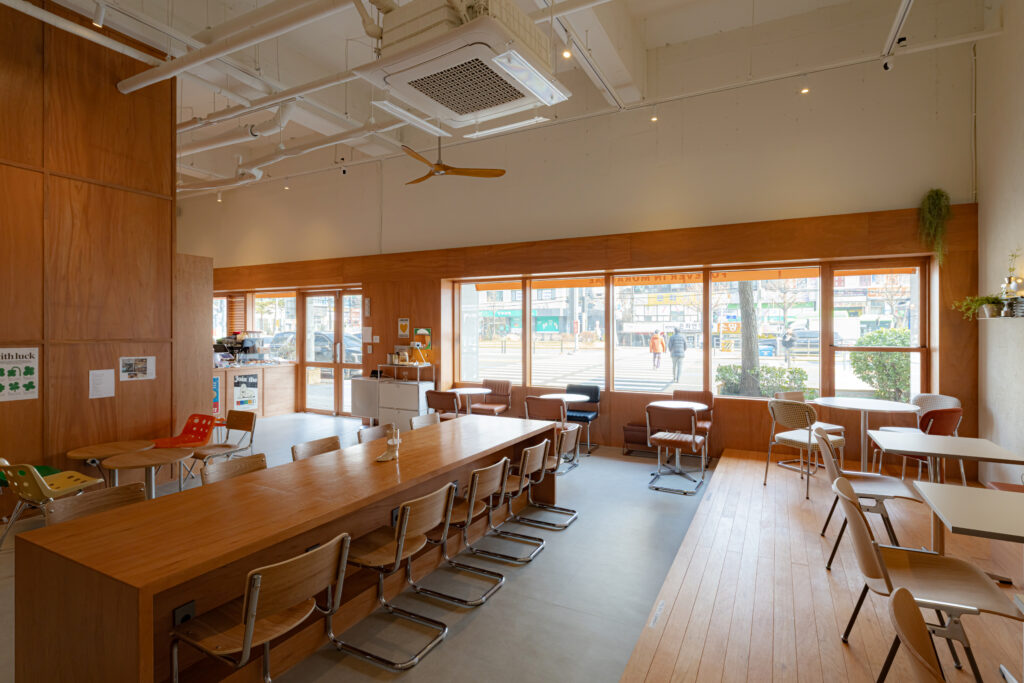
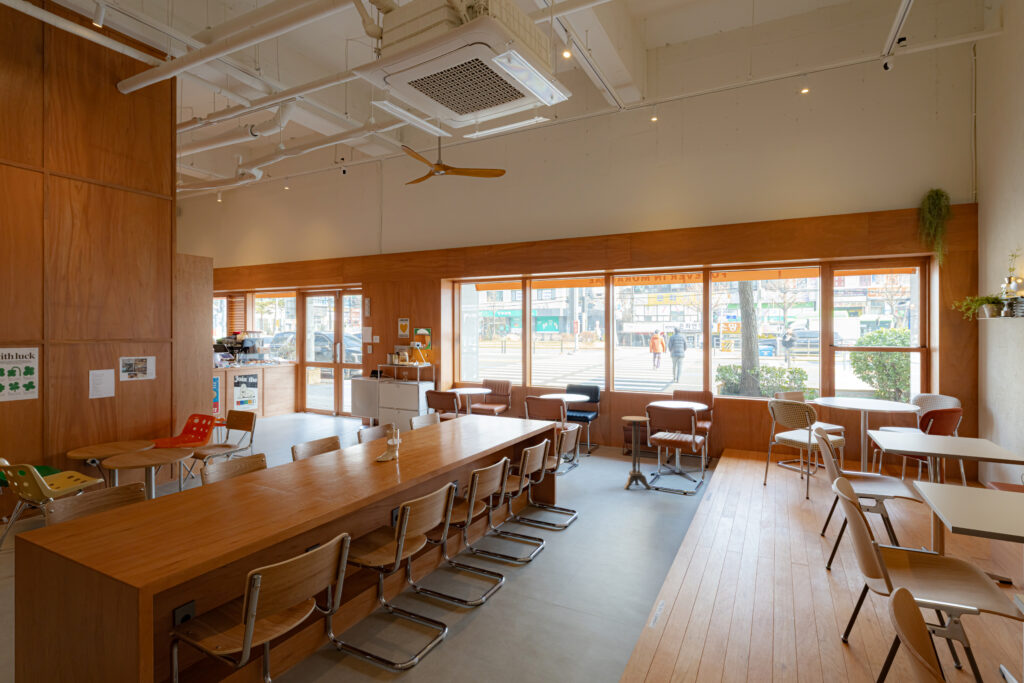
+ side table (635, 452)
